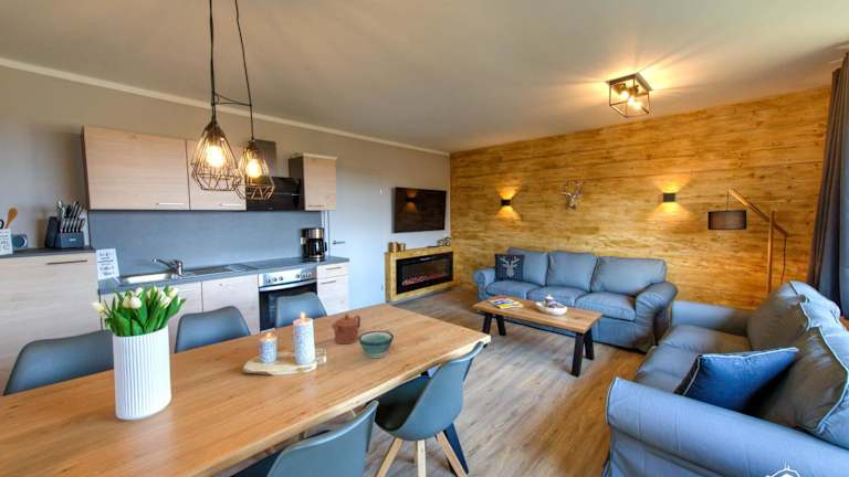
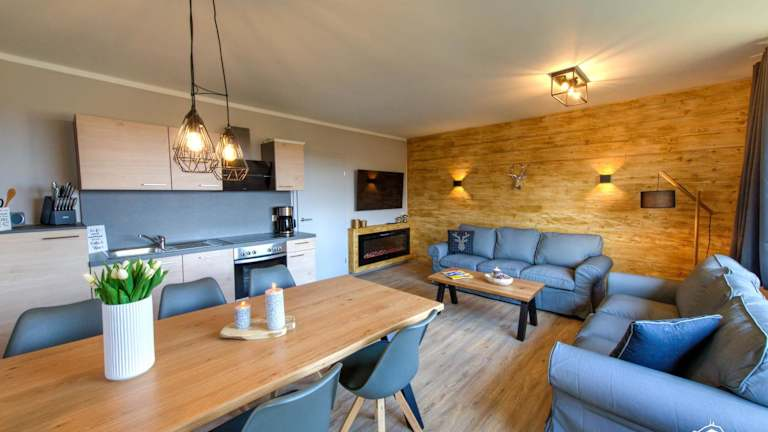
- bowl (376, 344)
- teapot (346, 327)
